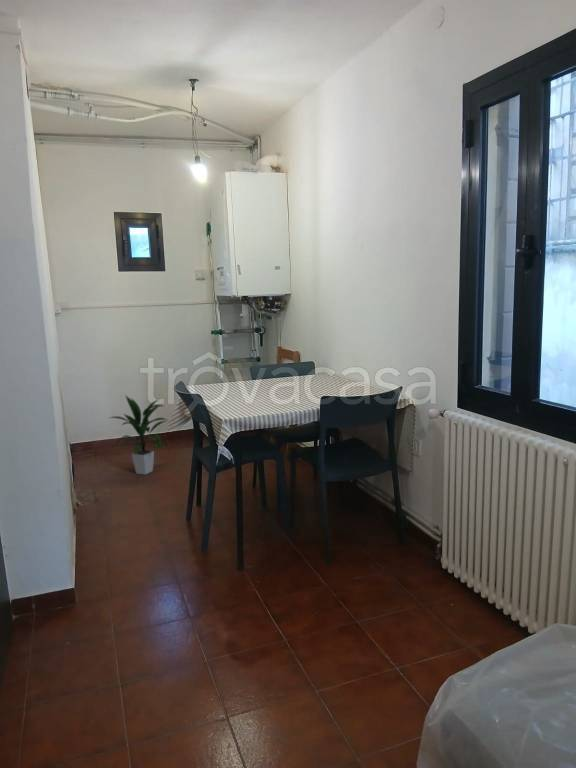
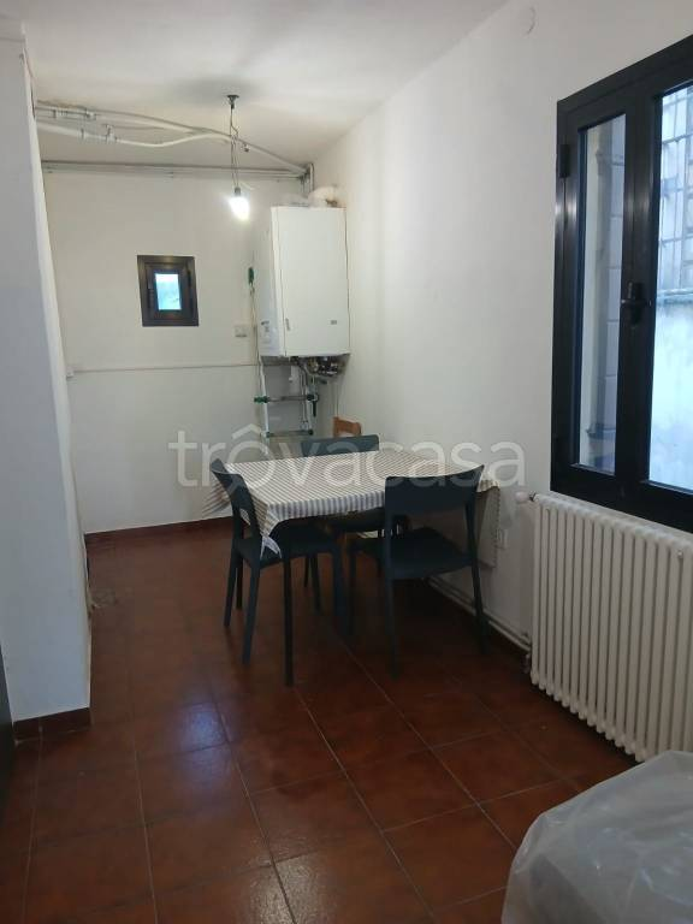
- indoor plant (144, 433)
